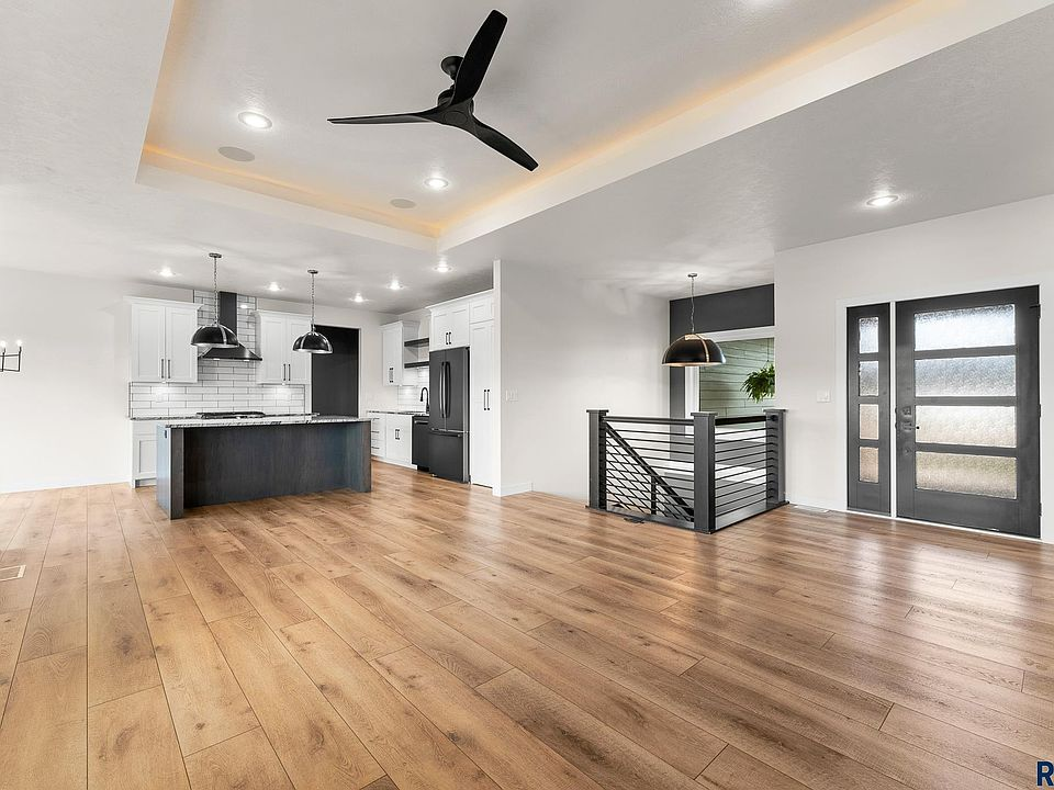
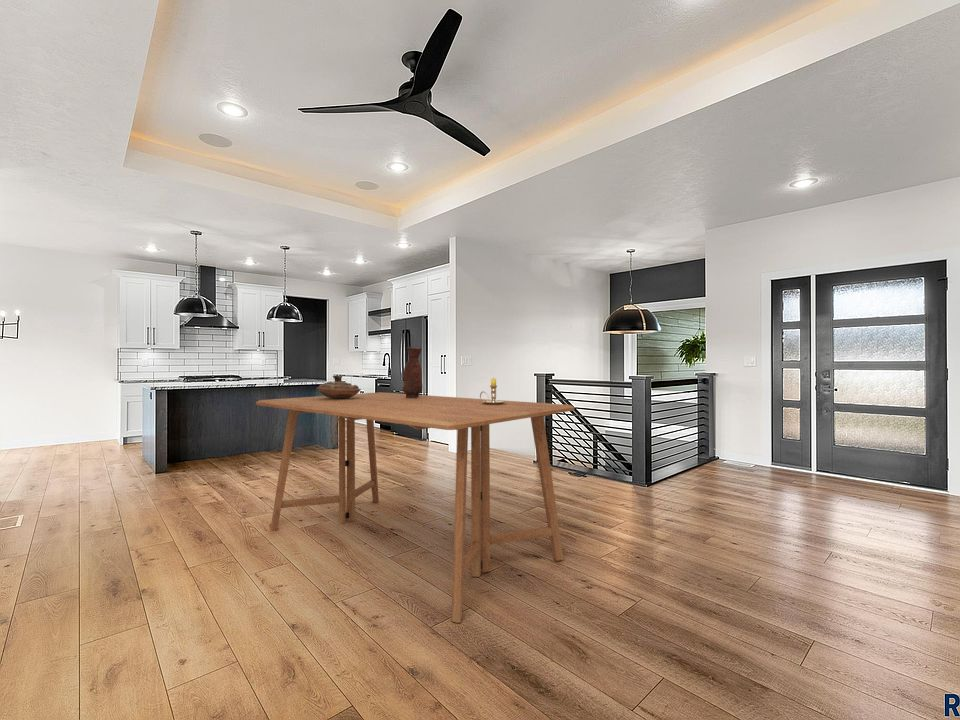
+ decorative bowl (339, 386)
+ vase (412, 372)
+ dining table (376, 472)
+ candlestick (491, 390)
